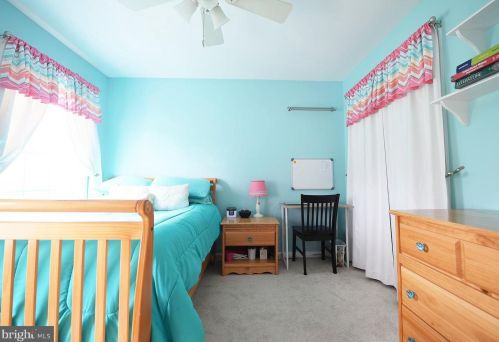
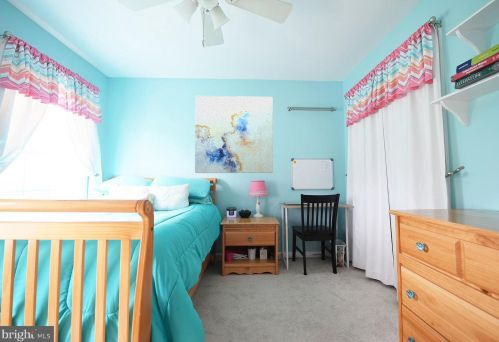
+ wall art (234, 134)
